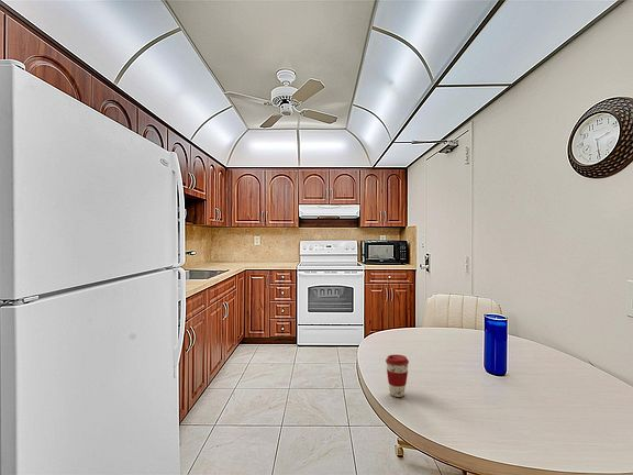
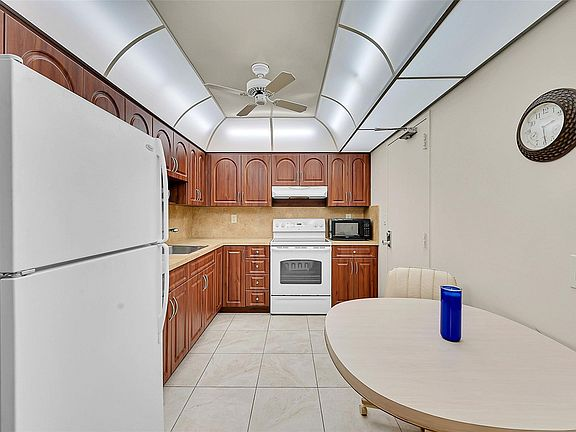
- coffee cup (397, 375)
